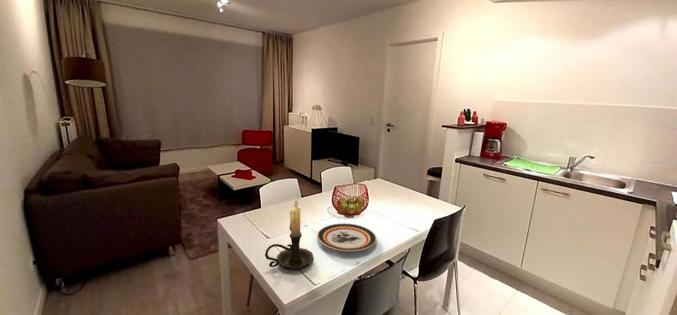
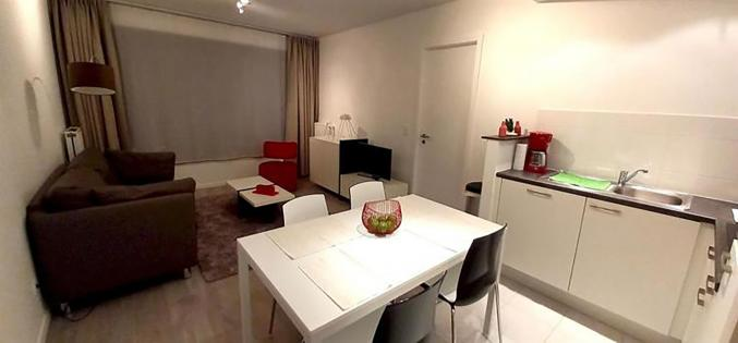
- plate (346, 237)
- candle holder (291, 231)
